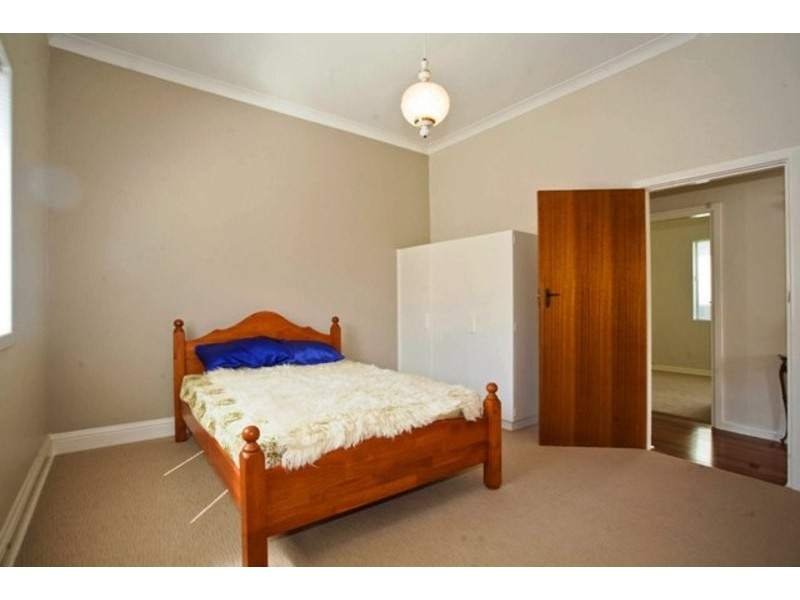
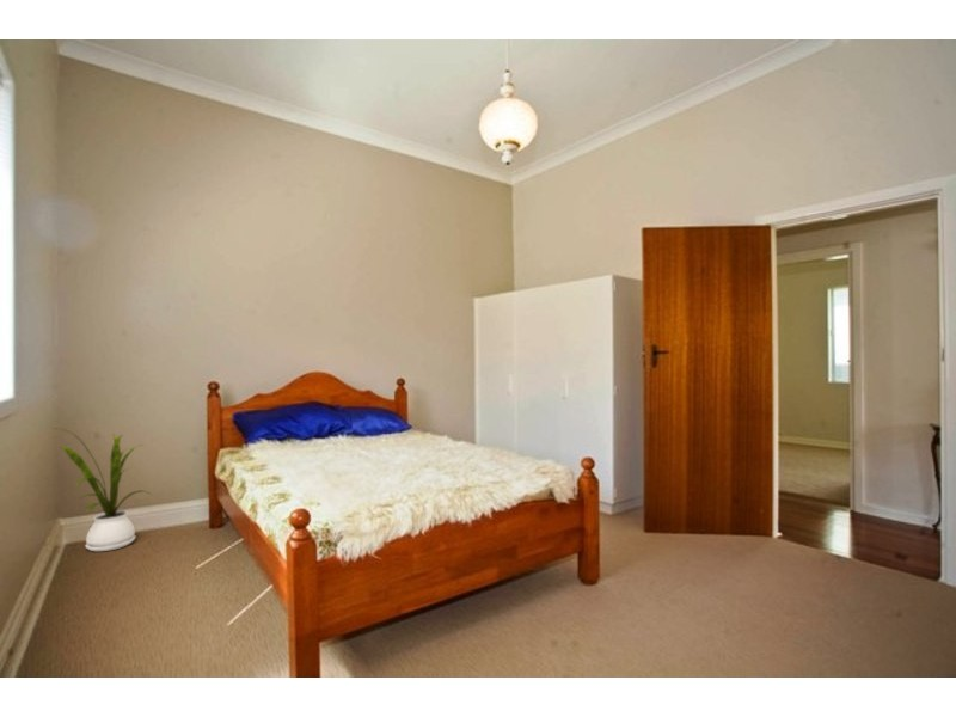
+ house plant (104, 484)
